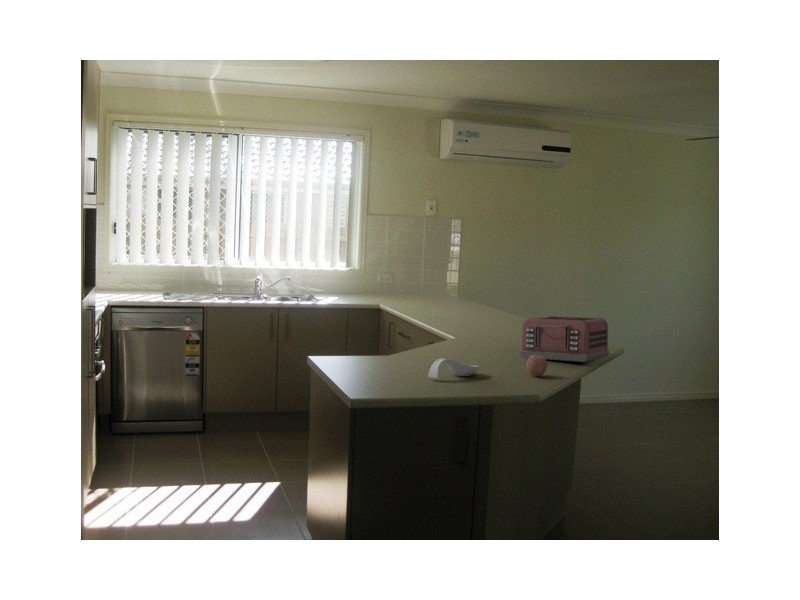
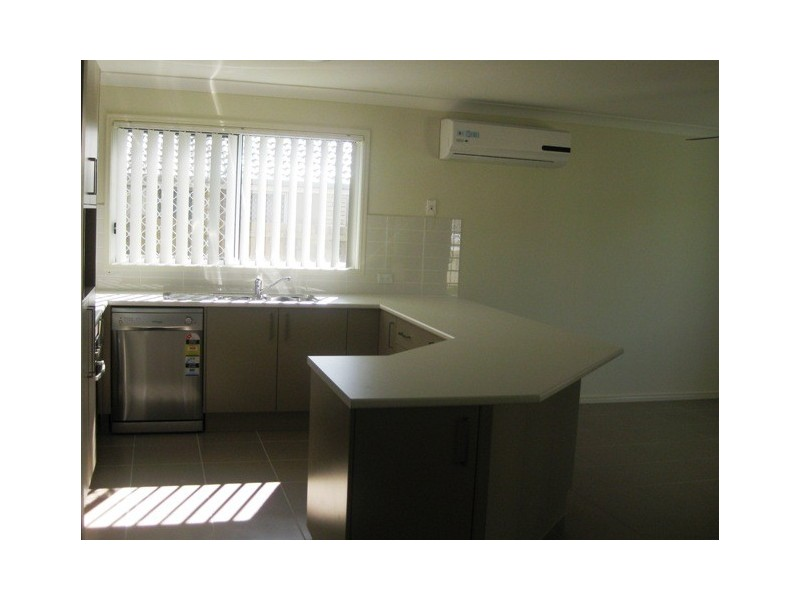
- fruit (536, 365)
- spoon rest (453, 367)
- toaster (563, 337)
